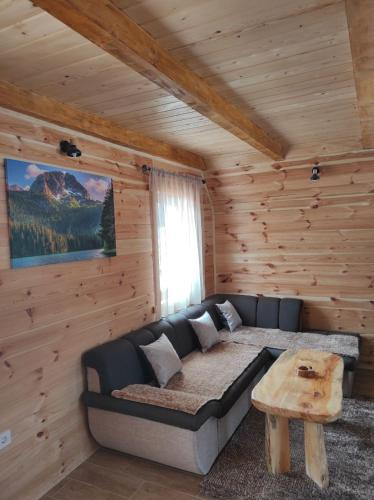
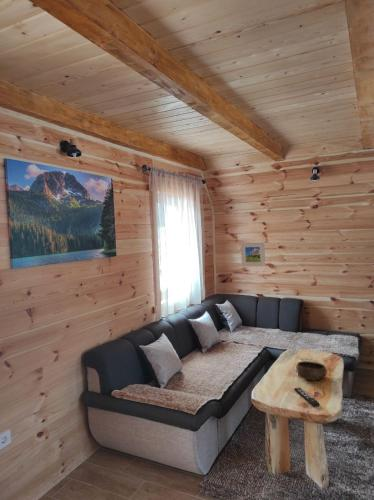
+ remote control (306, 396)
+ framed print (252, 254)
+ bowl (311, 371)
